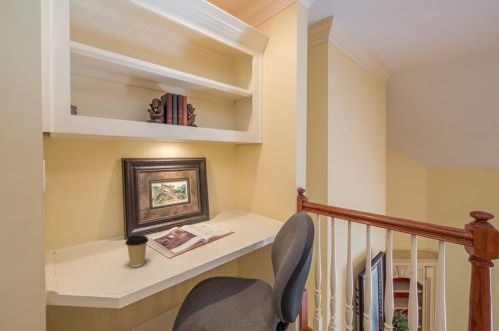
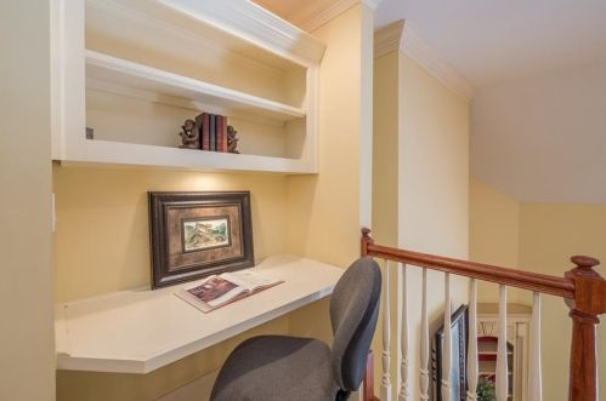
- coffee cup (137, 250)
